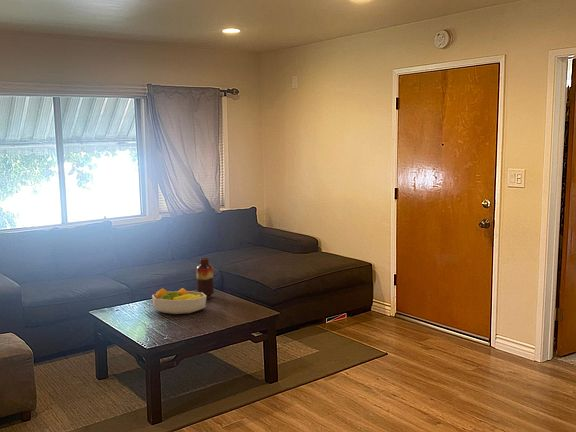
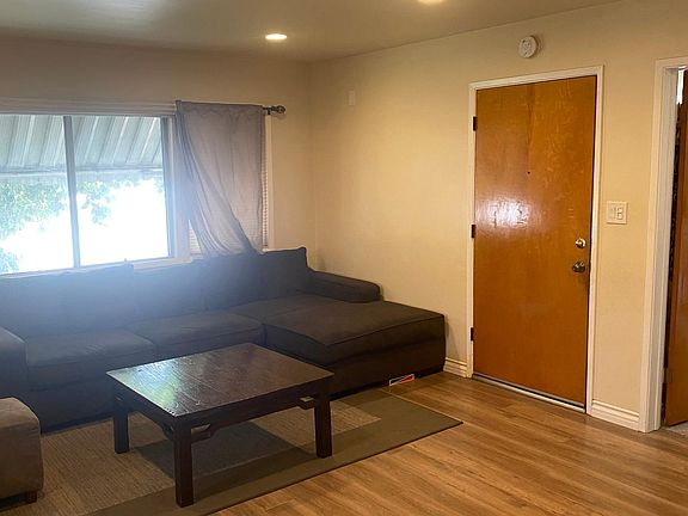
- fruit bowl (179, 299)
- vase (205, 277)
